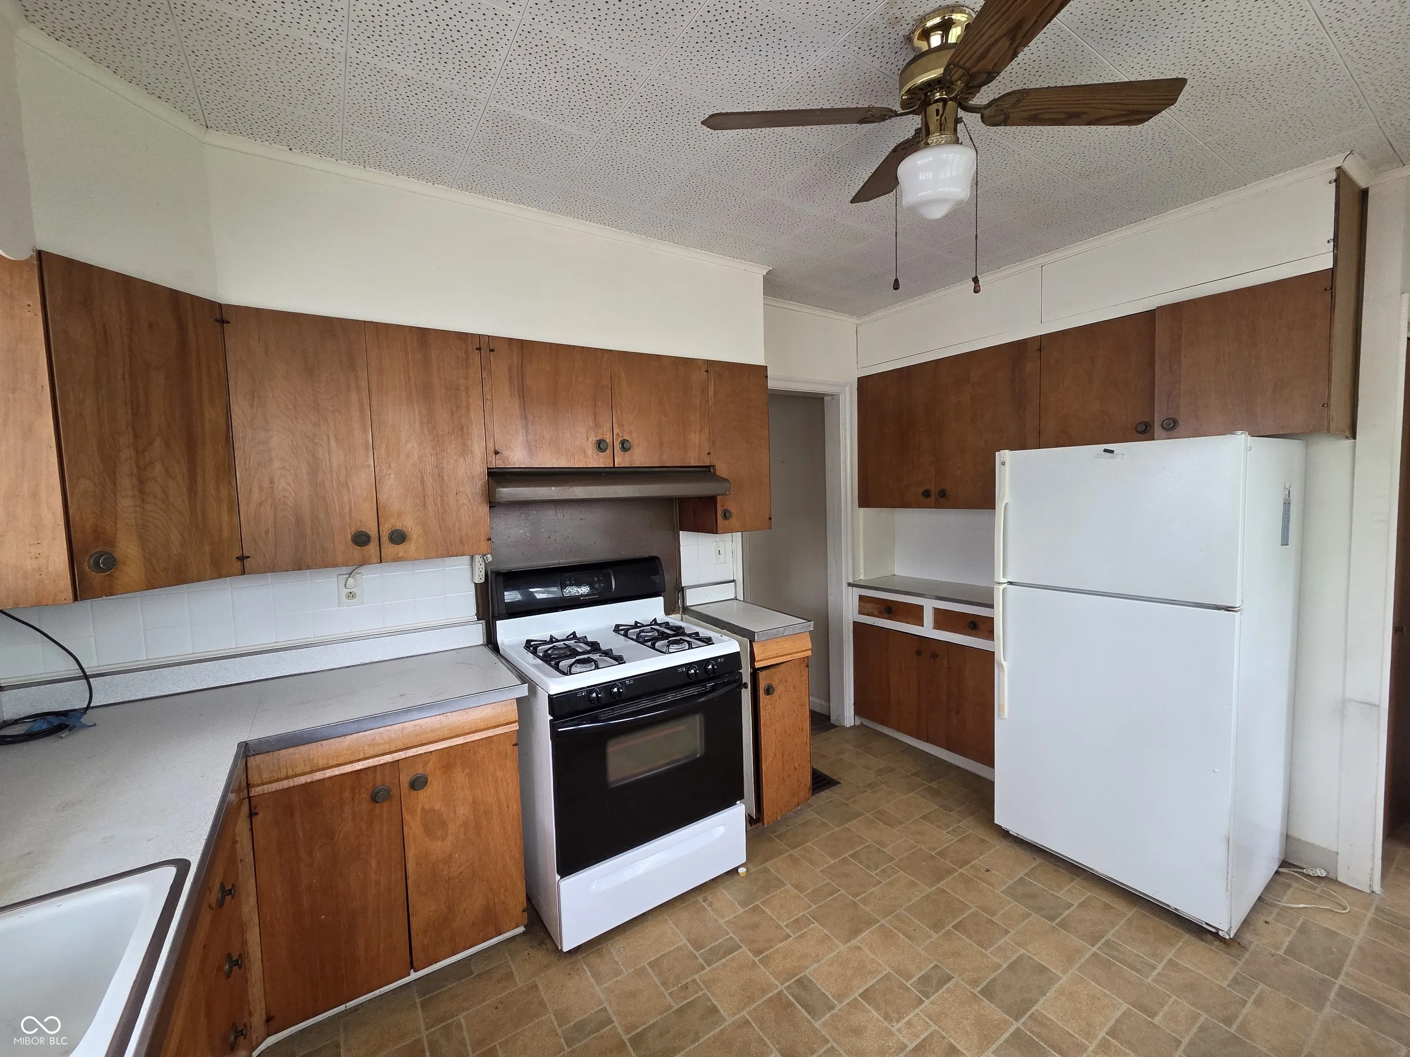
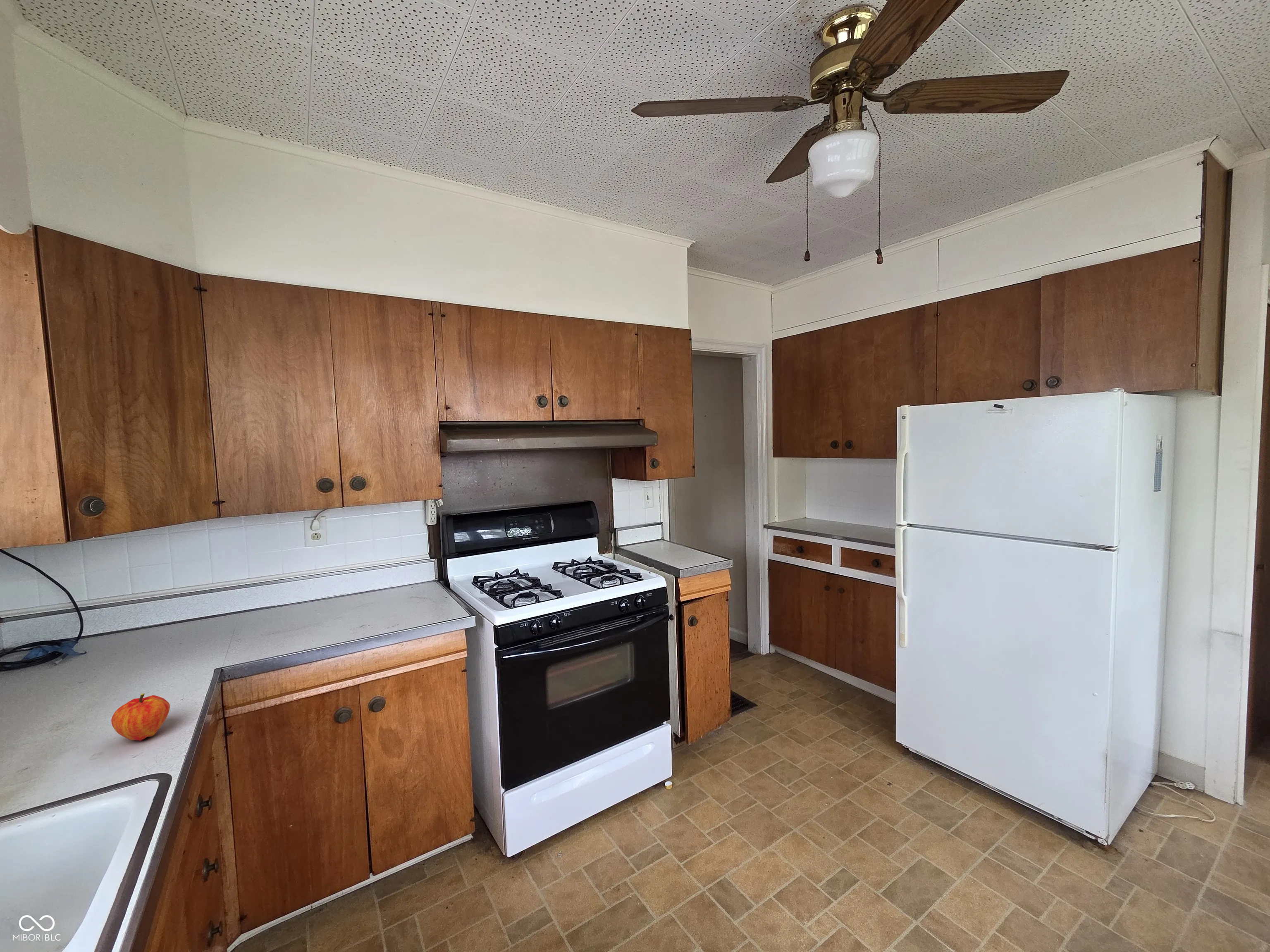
+ fruit (141, 716)
